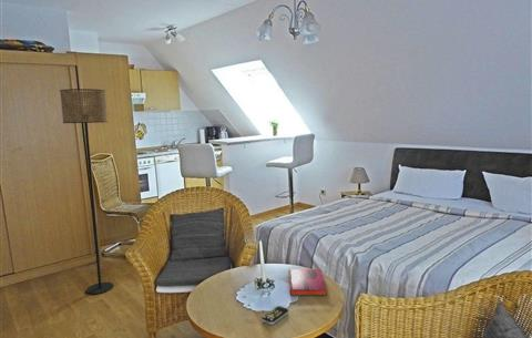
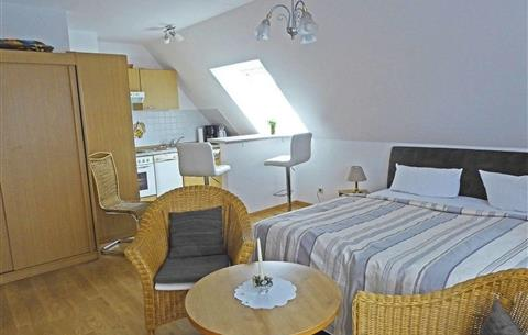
- remote control (275, 315)
- floor lamp (91, 193)
- hardback book (306, 281)
